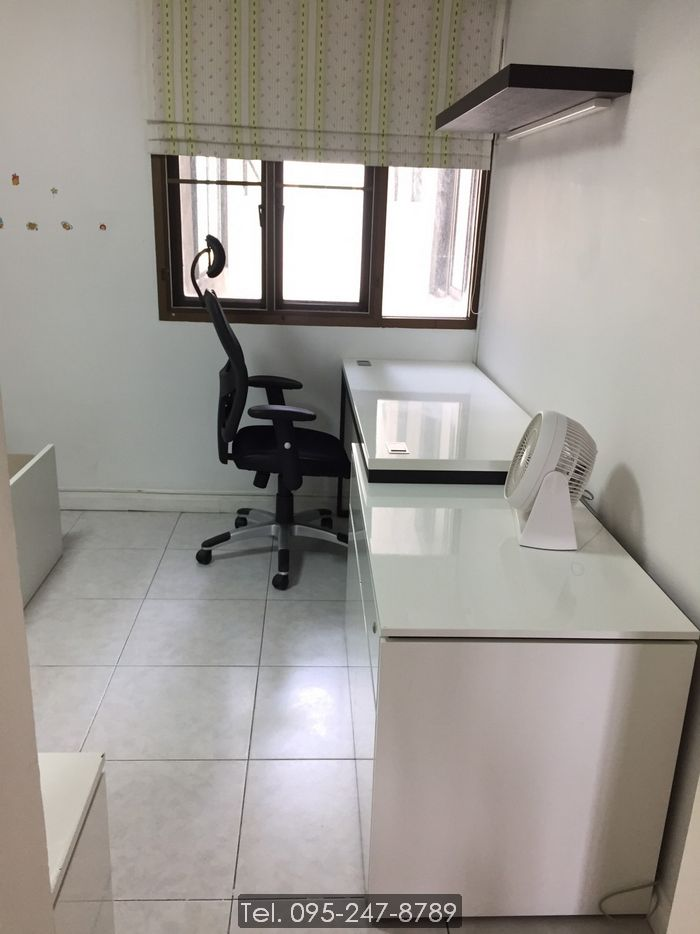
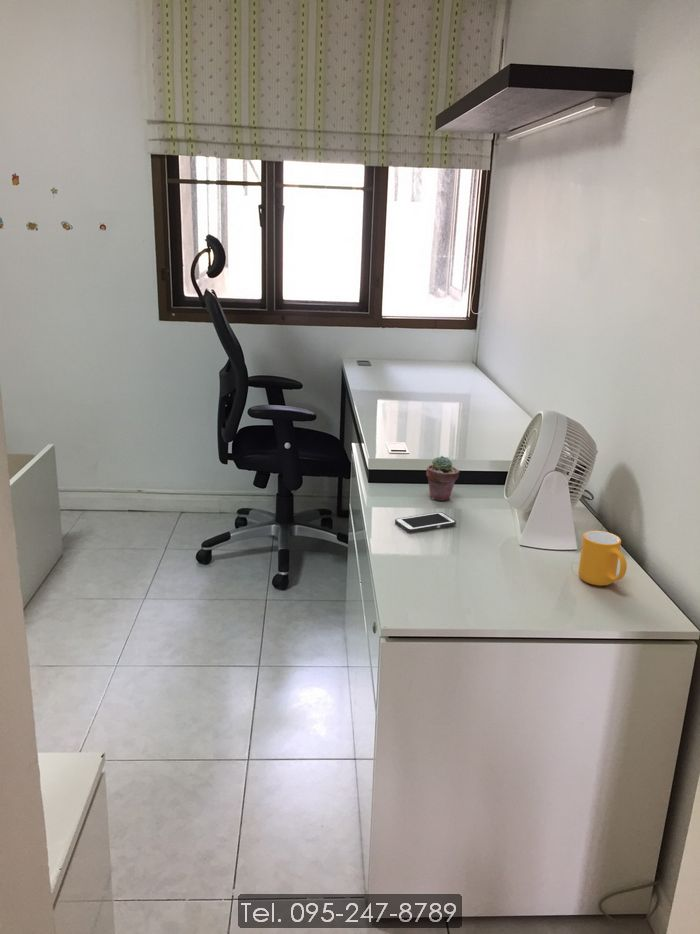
+ potted succulent (441, 477)
+ mug (604, 562)
+ cell phone (425, 522)
